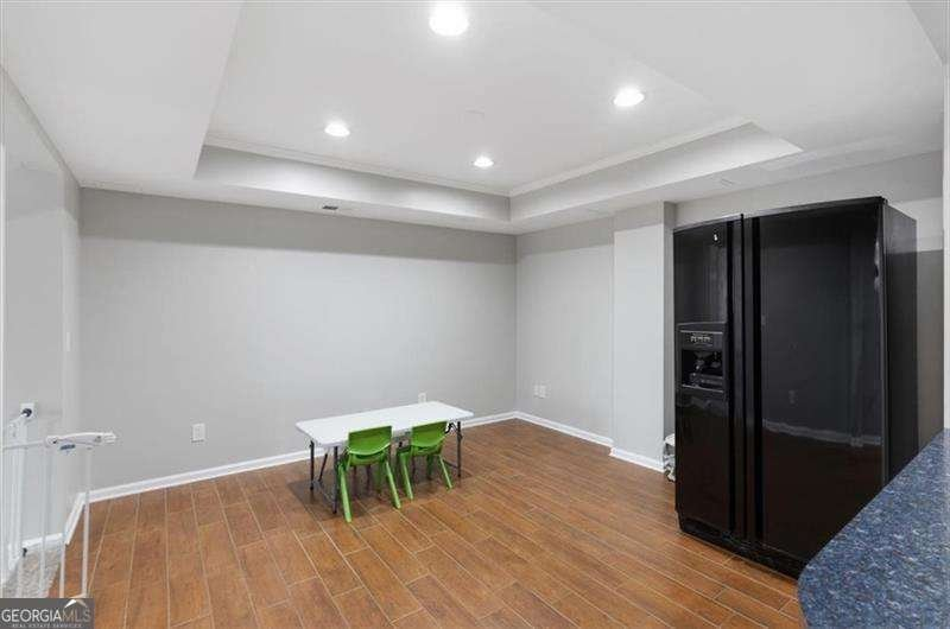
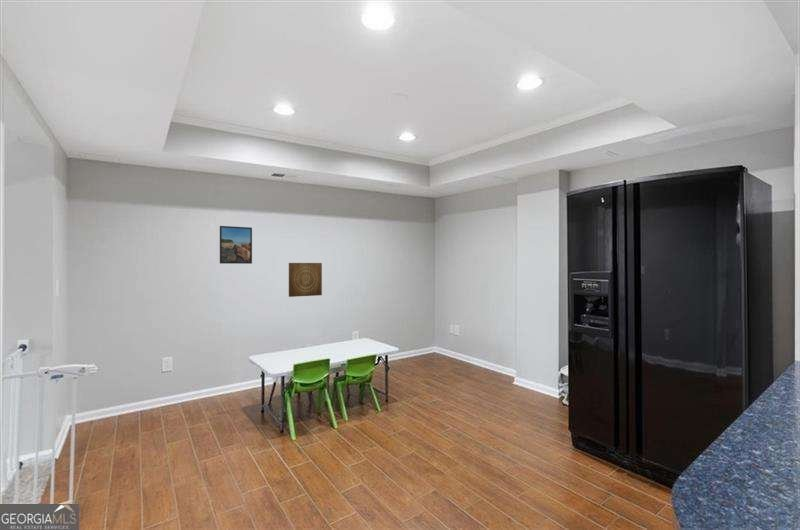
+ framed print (236, 245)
+ wall art (305, 279)
